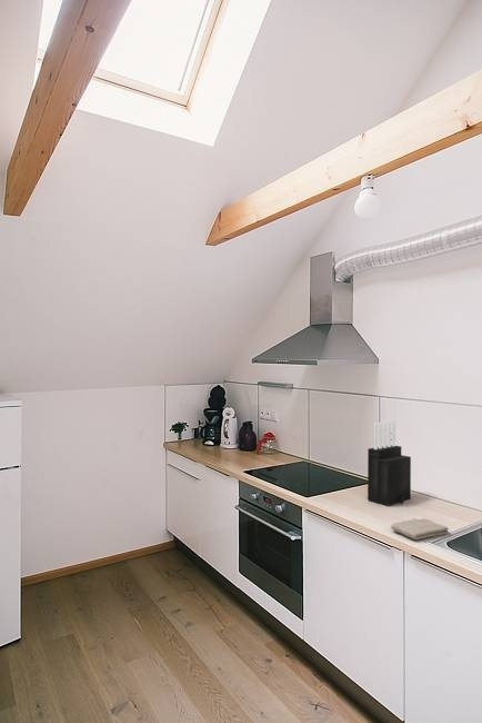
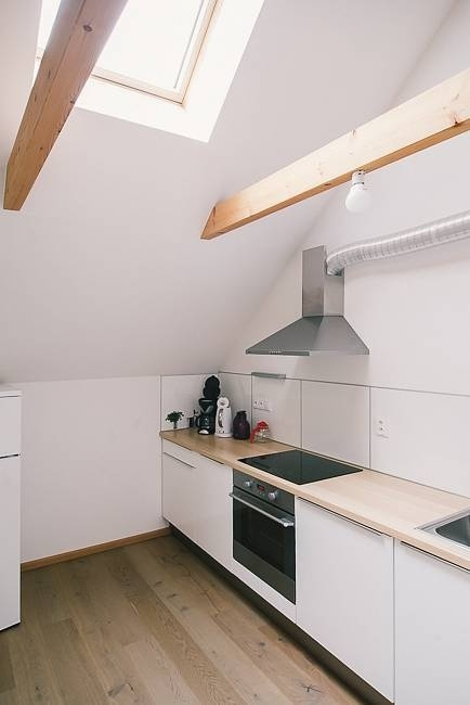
- washcloth (420, 527)
- knife block (391, 460)
